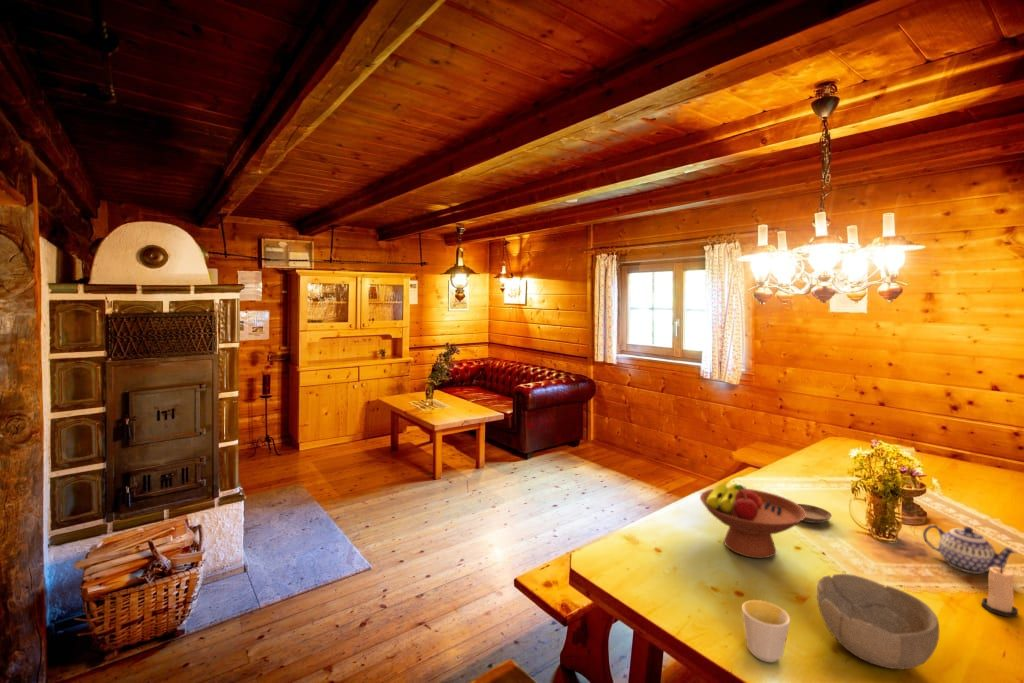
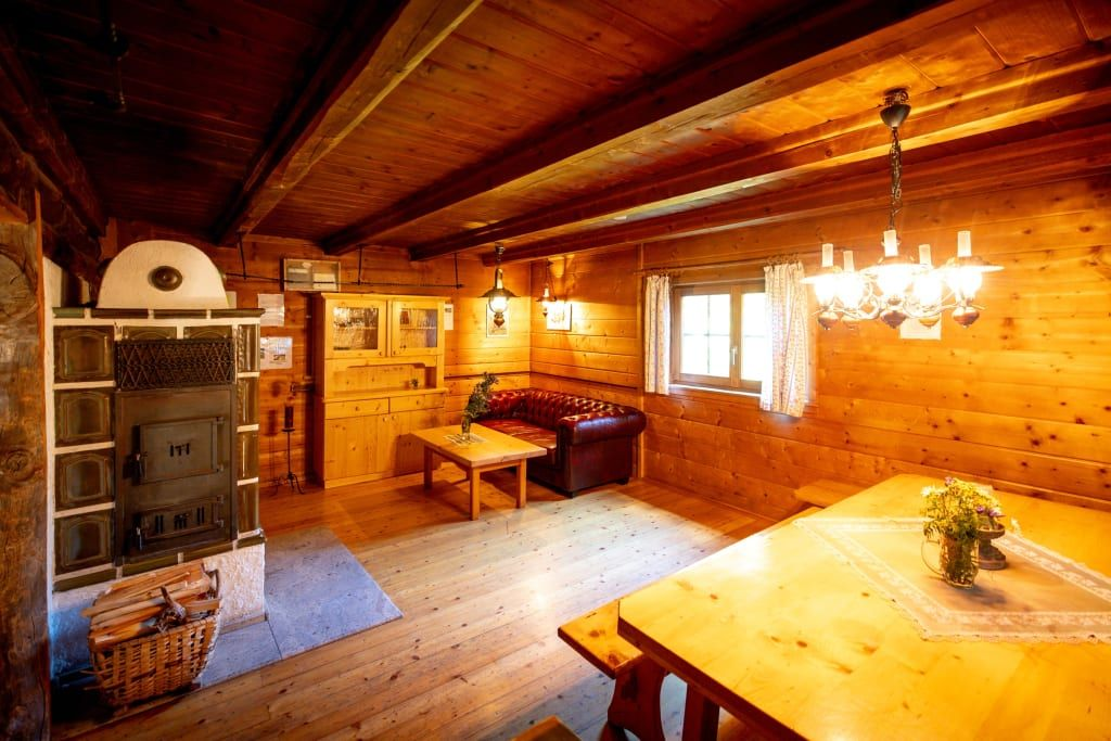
- bowl (873, 626)
- saucer (808, 514)
- candle (1000, 587)
- fruit bowl (750, 517)
- mug (764, 628)
- teapot (967, 546)
